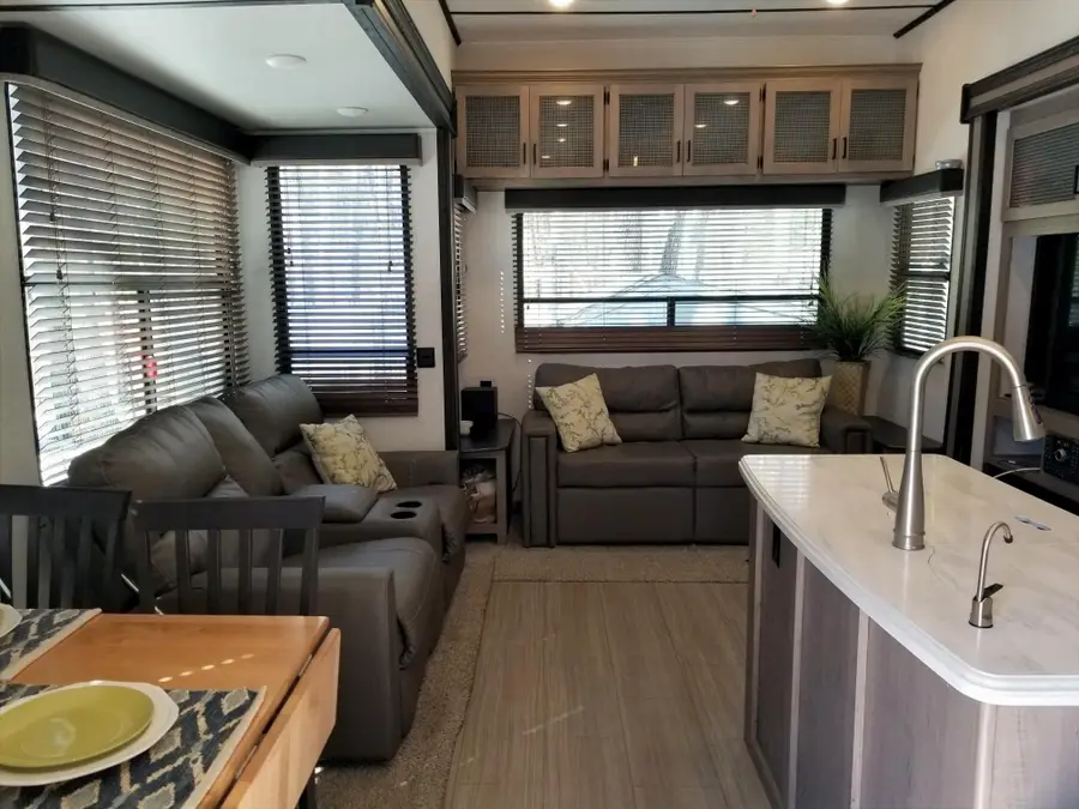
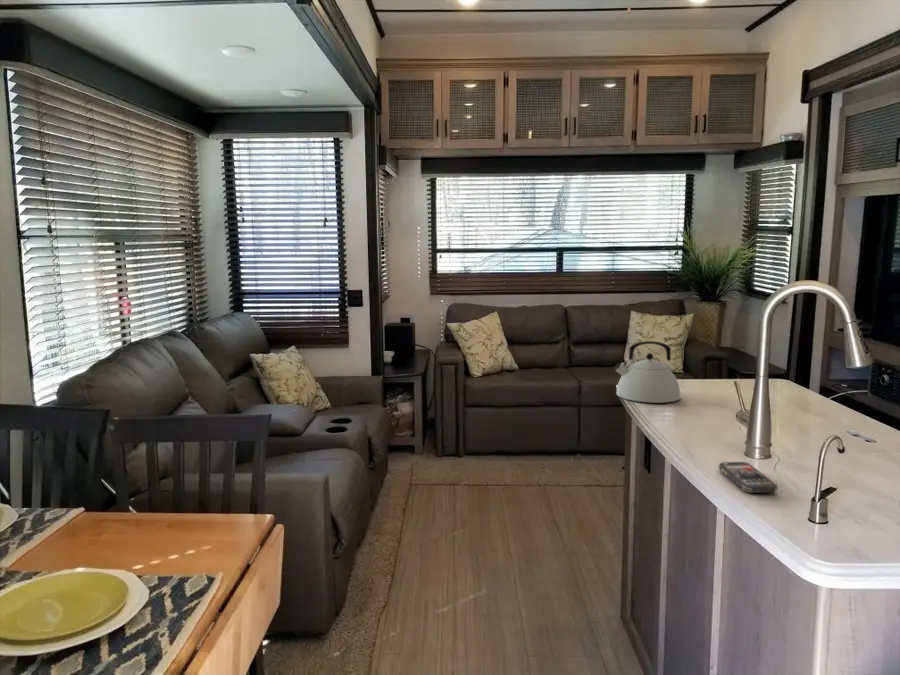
+ smartphone (746, 476)
+ kettle (647, 368)
